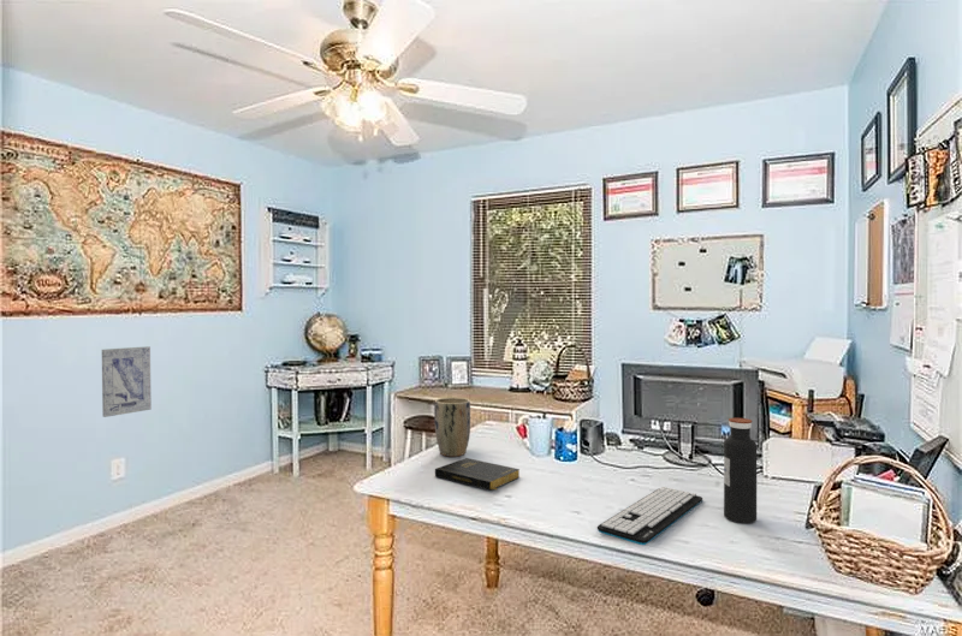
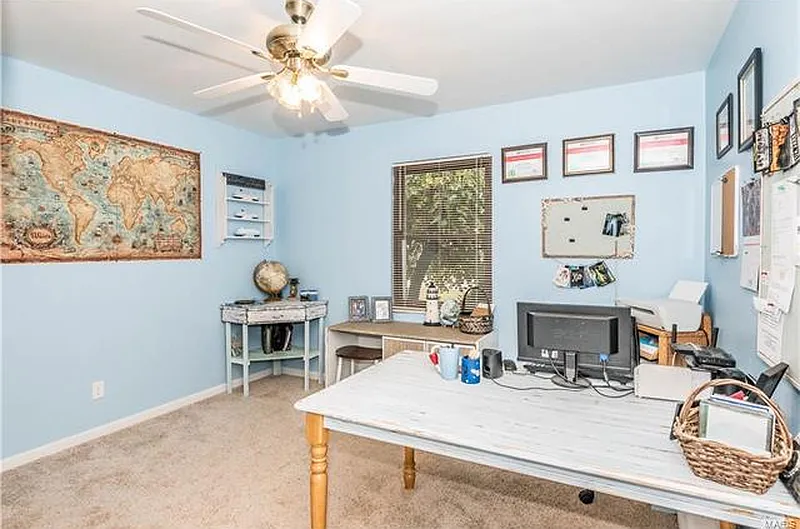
- plant pot (452, 426)
- book (479, 472)
- keyboard (653, 511)
- wall art (126, 380)
- water bottle (740, 469)
